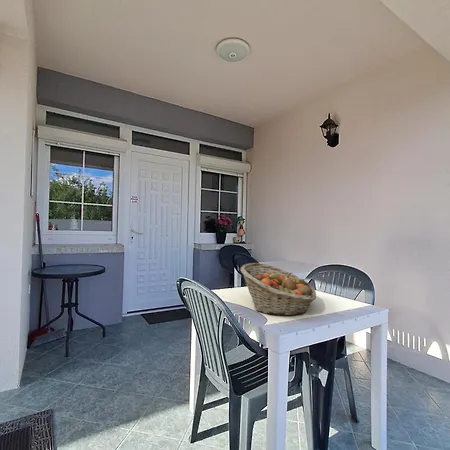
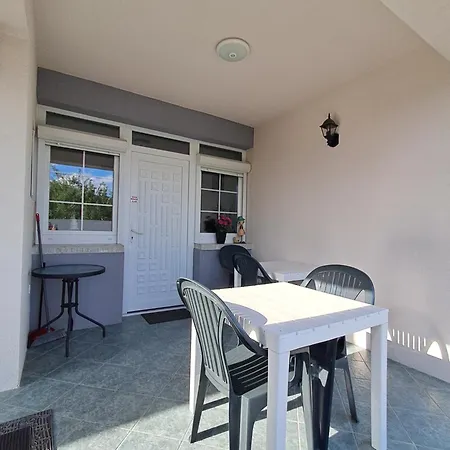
- fruit basket (278, 286)
